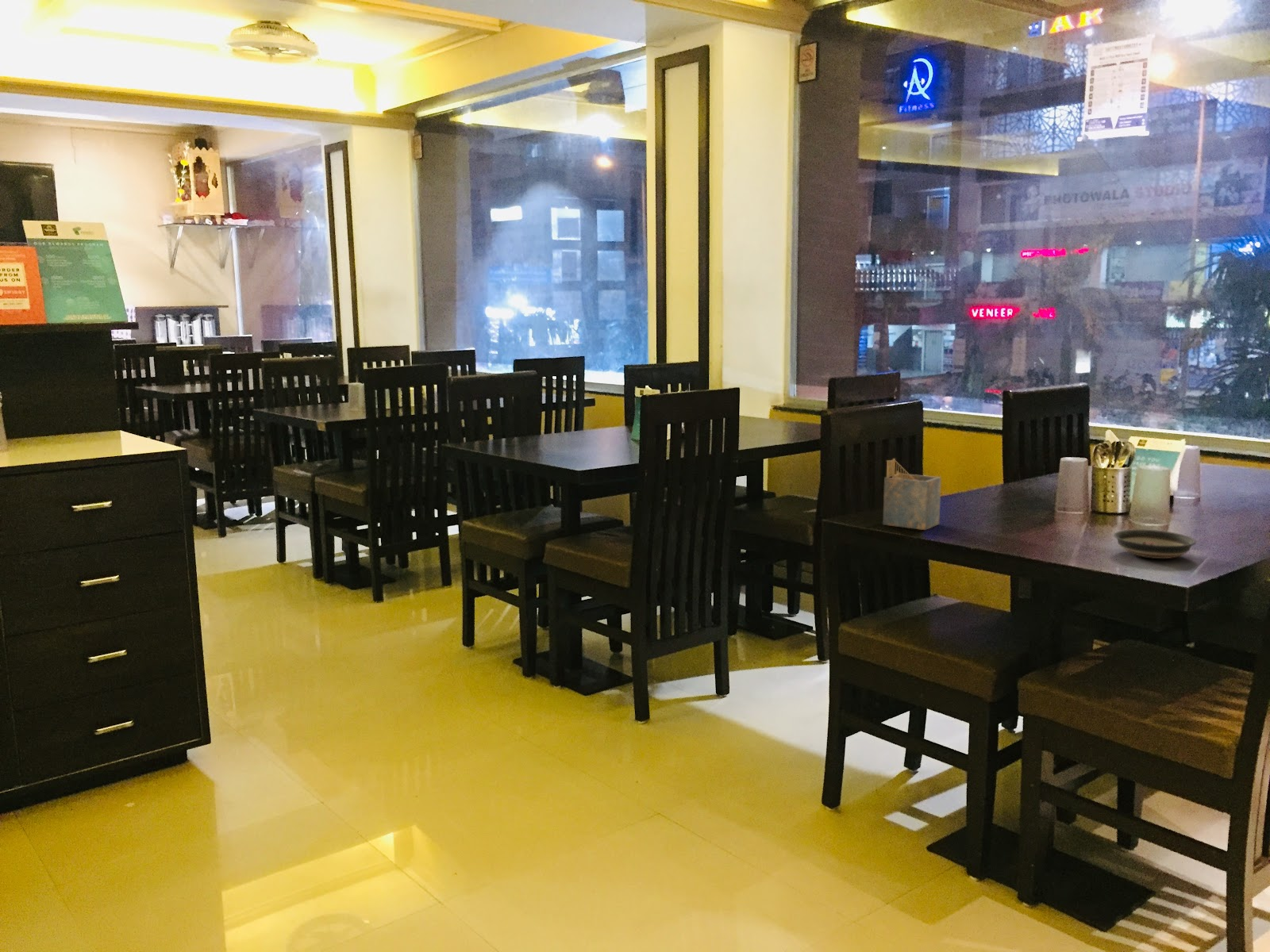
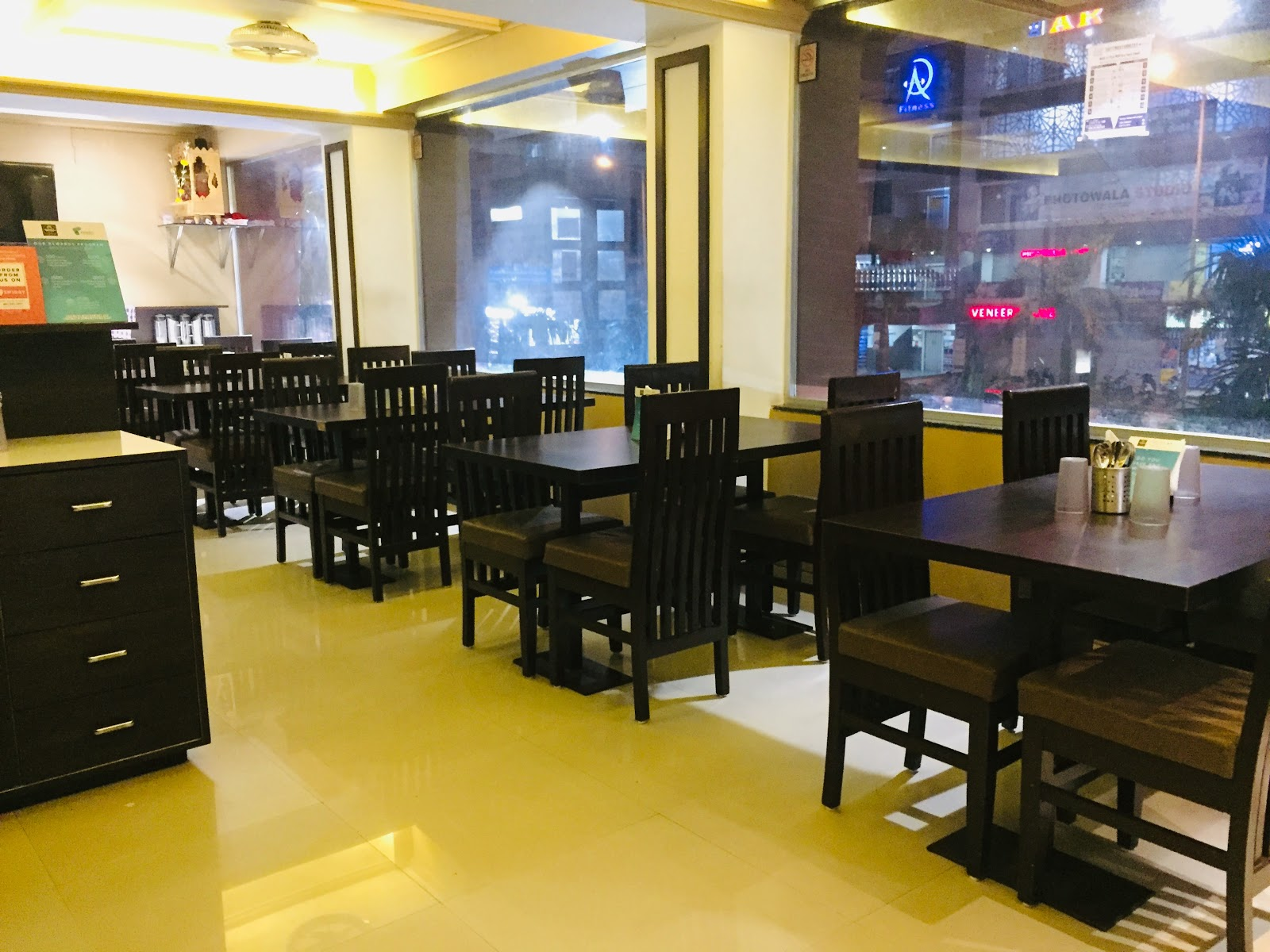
- saucer (1153, 546)
- napkin holder (910, 492)
